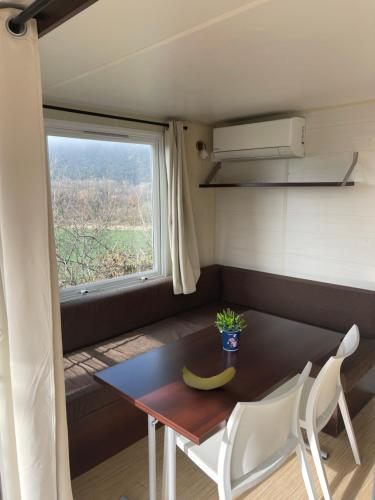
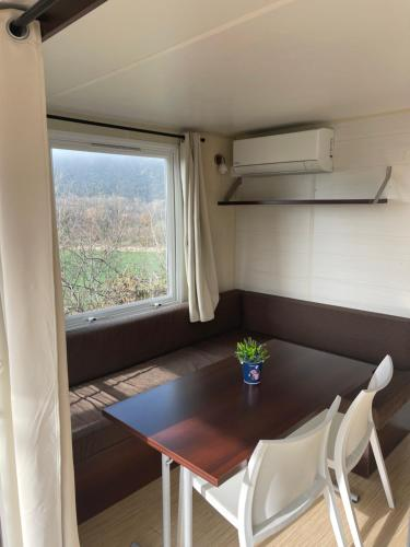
- fruit (208, 378)
